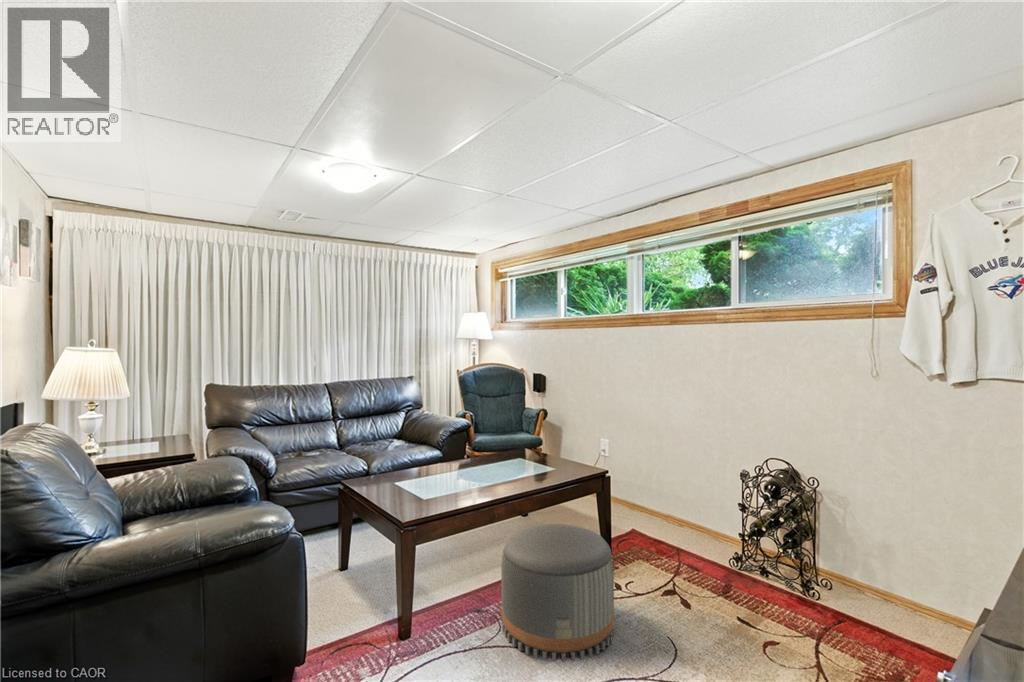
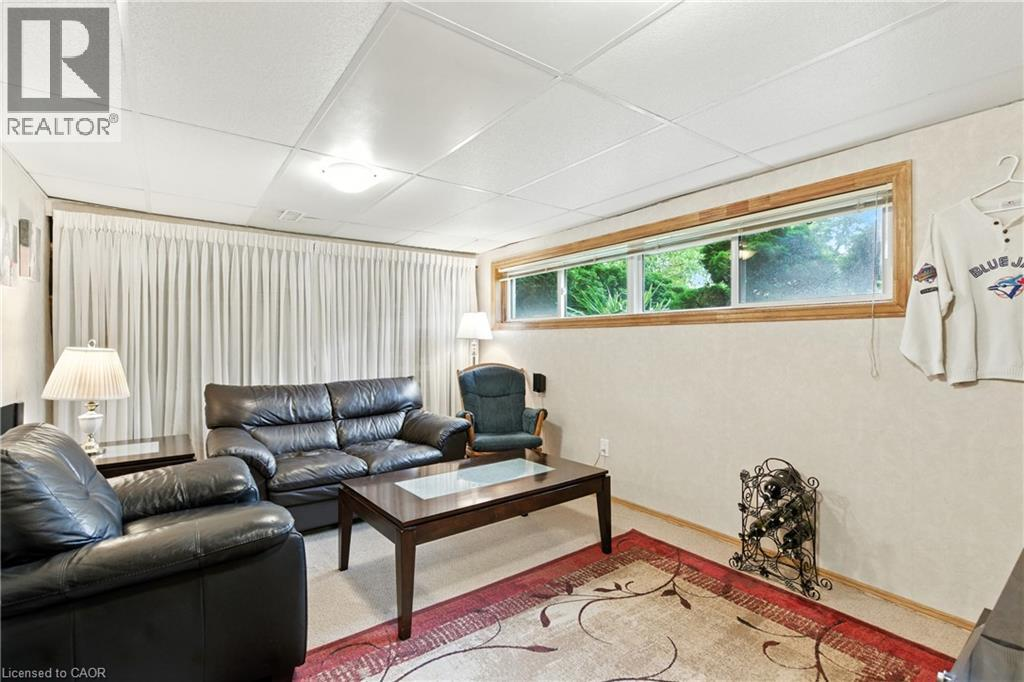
- pouf (557, 579)
